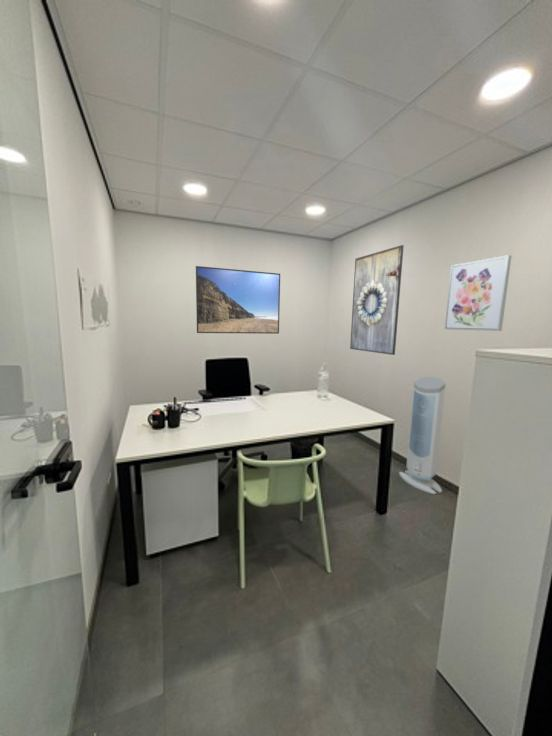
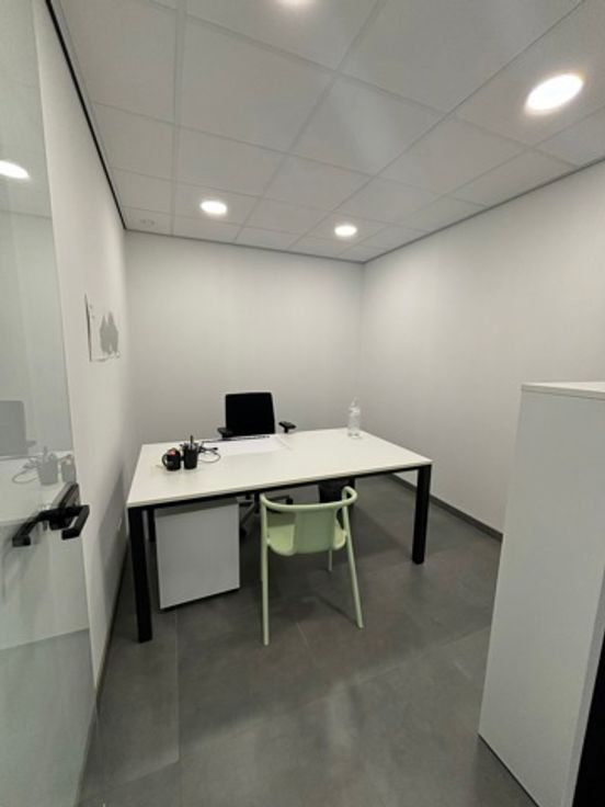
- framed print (373, 303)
- air purifier (424, 431)
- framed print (240, 302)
- wall art (474, 296)
